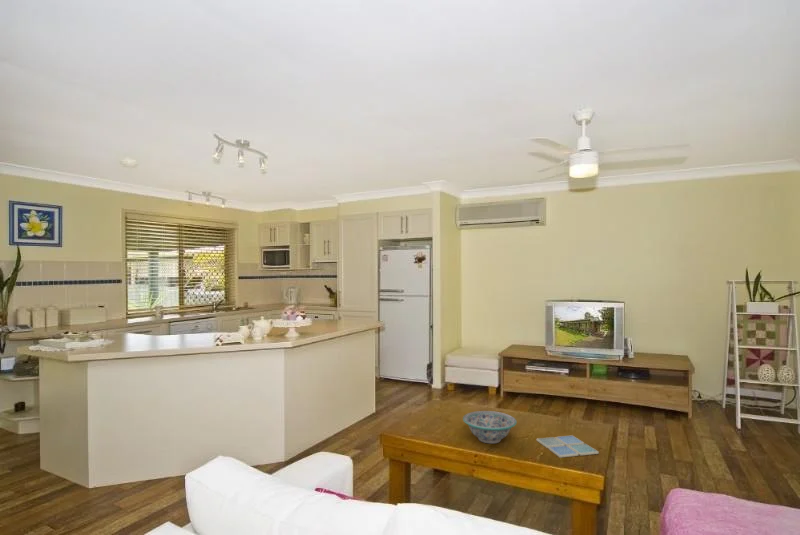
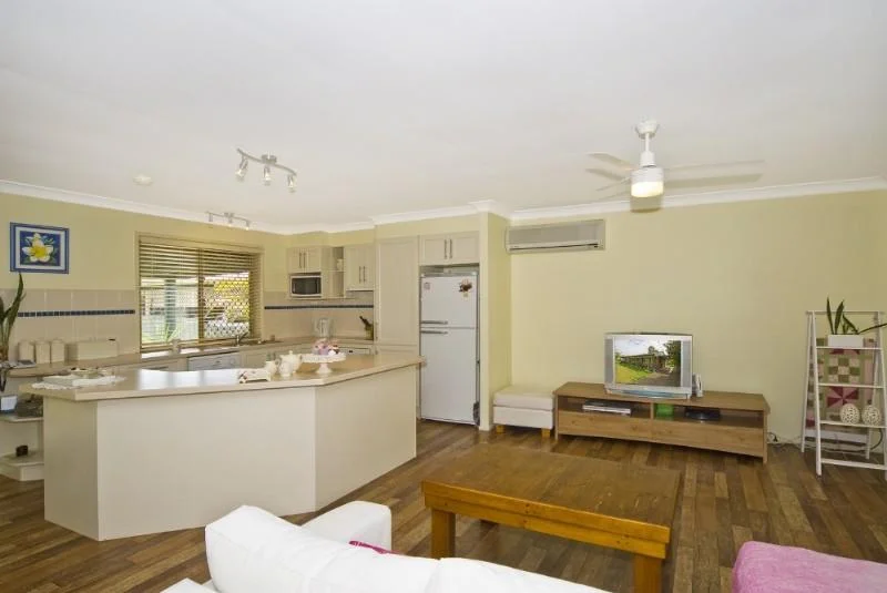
- decorative bowl (489, 429)
- drink coaster (566, 445)
